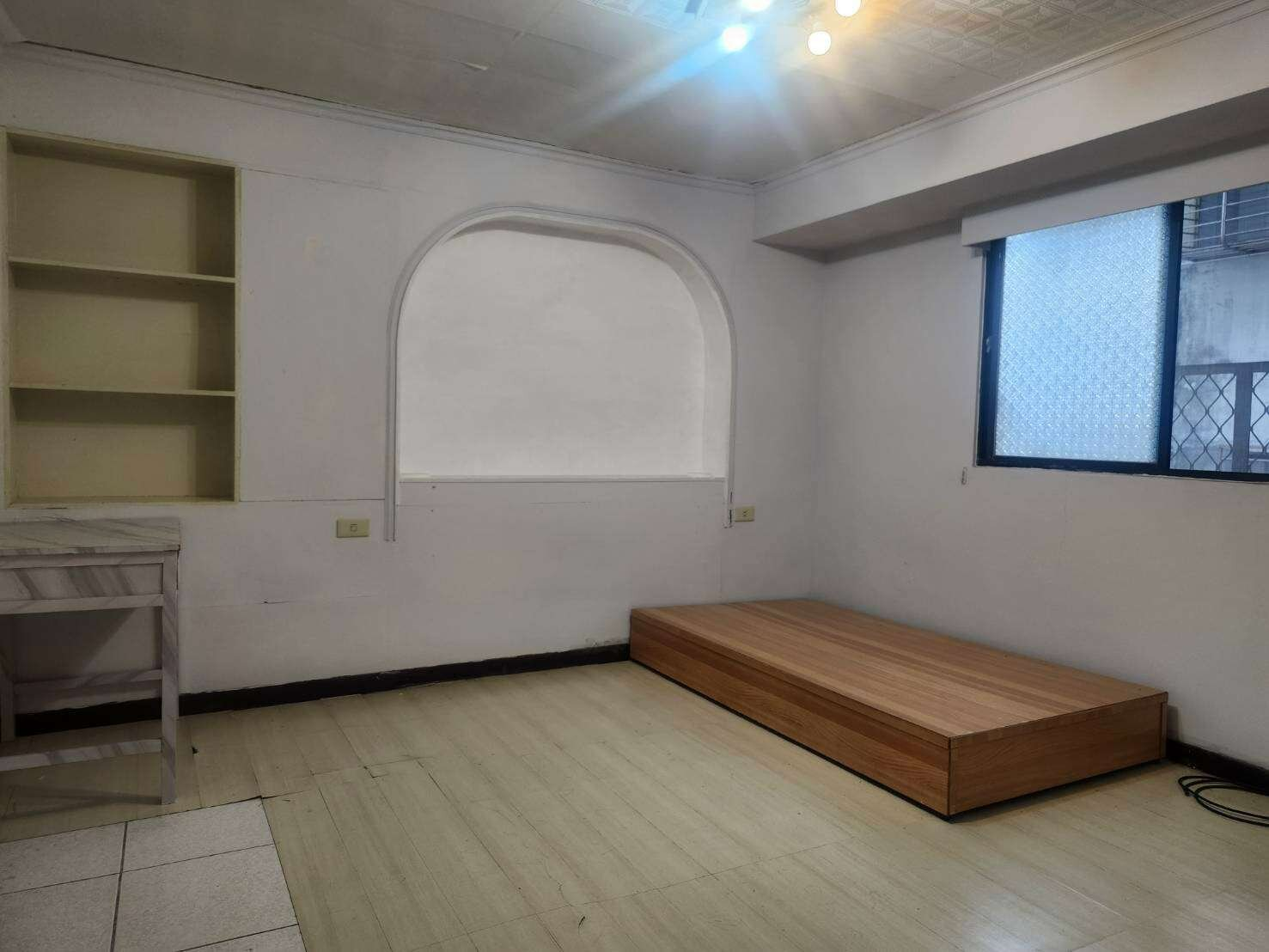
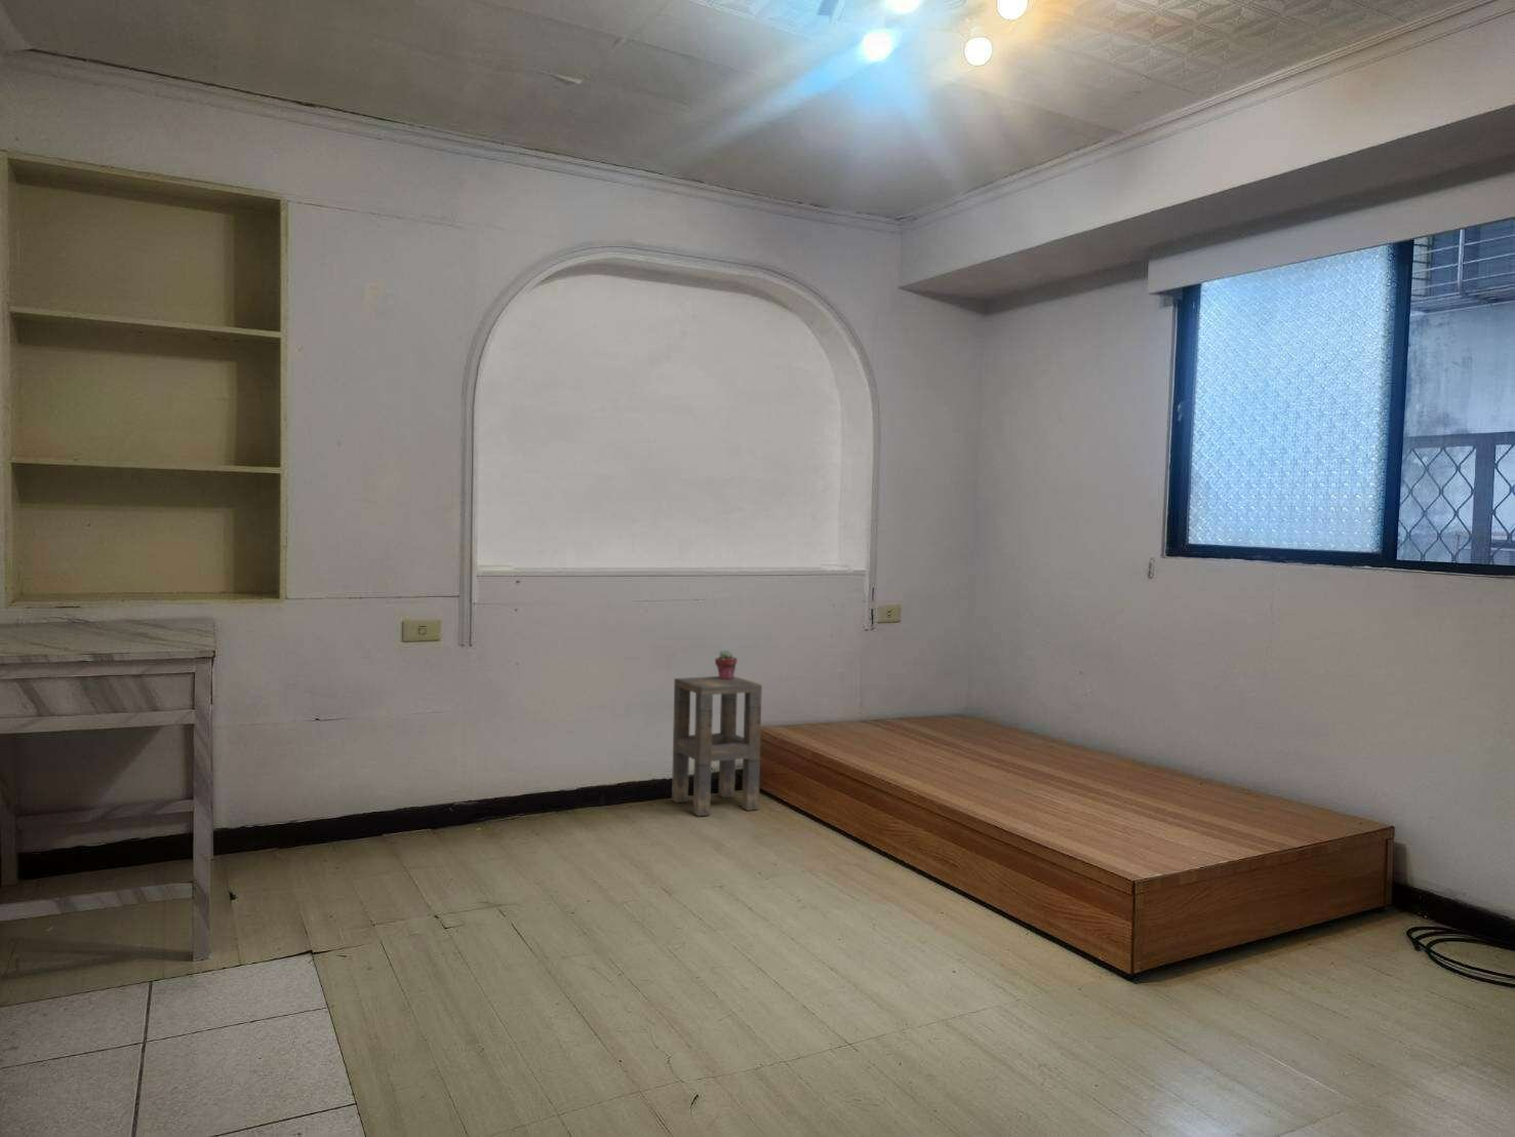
+ potted succulent (725, 663)
+ side table (716, 743)
